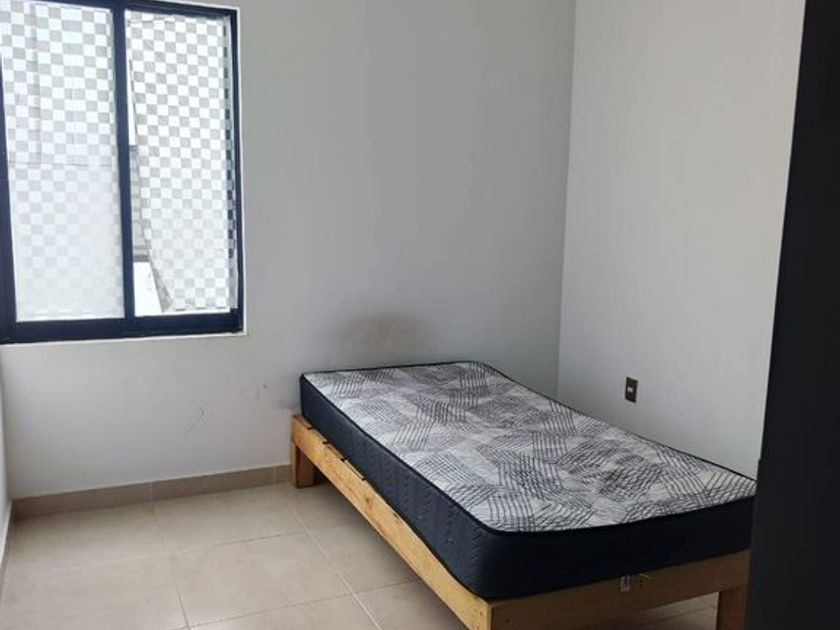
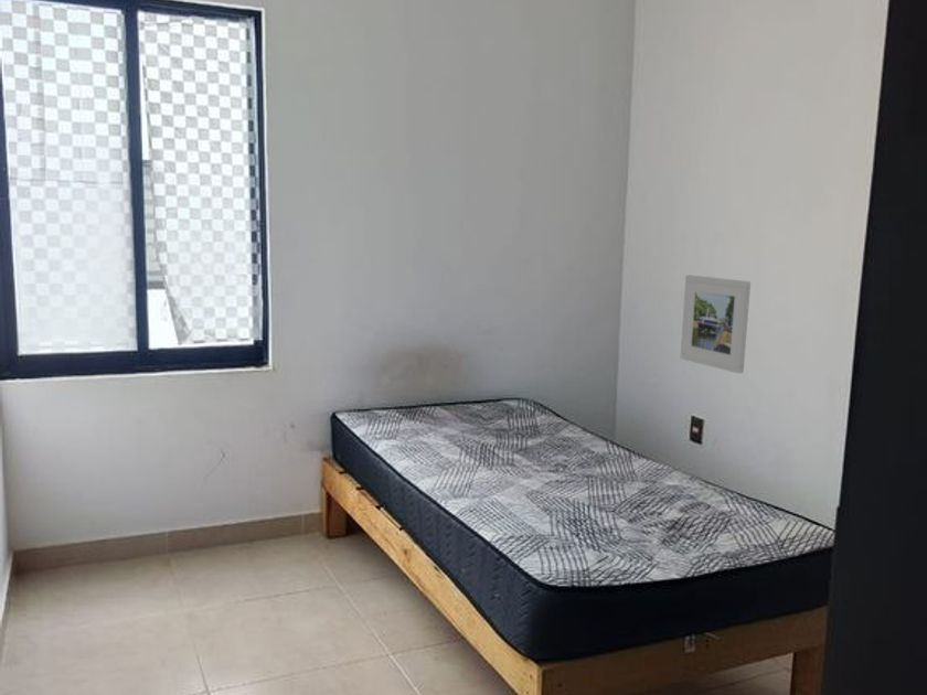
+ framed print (713, 322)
